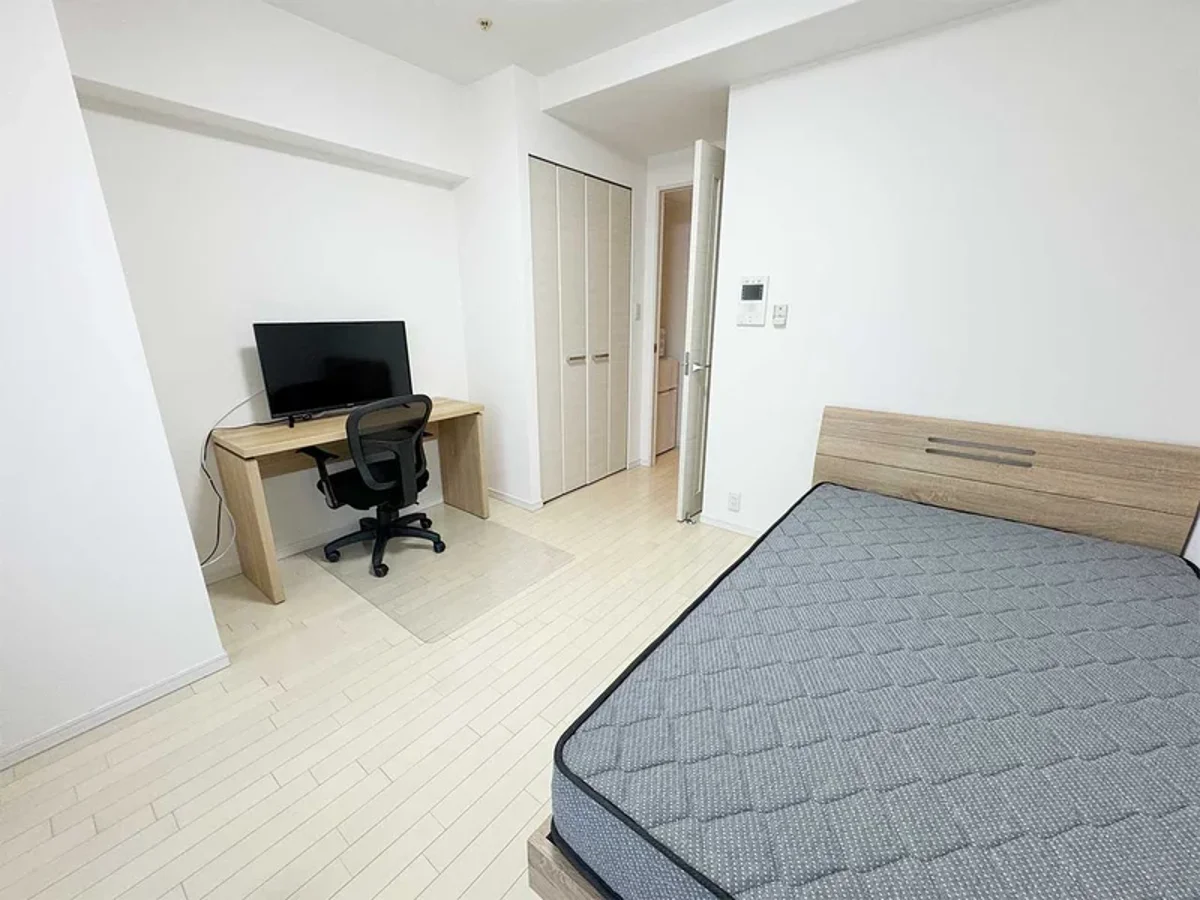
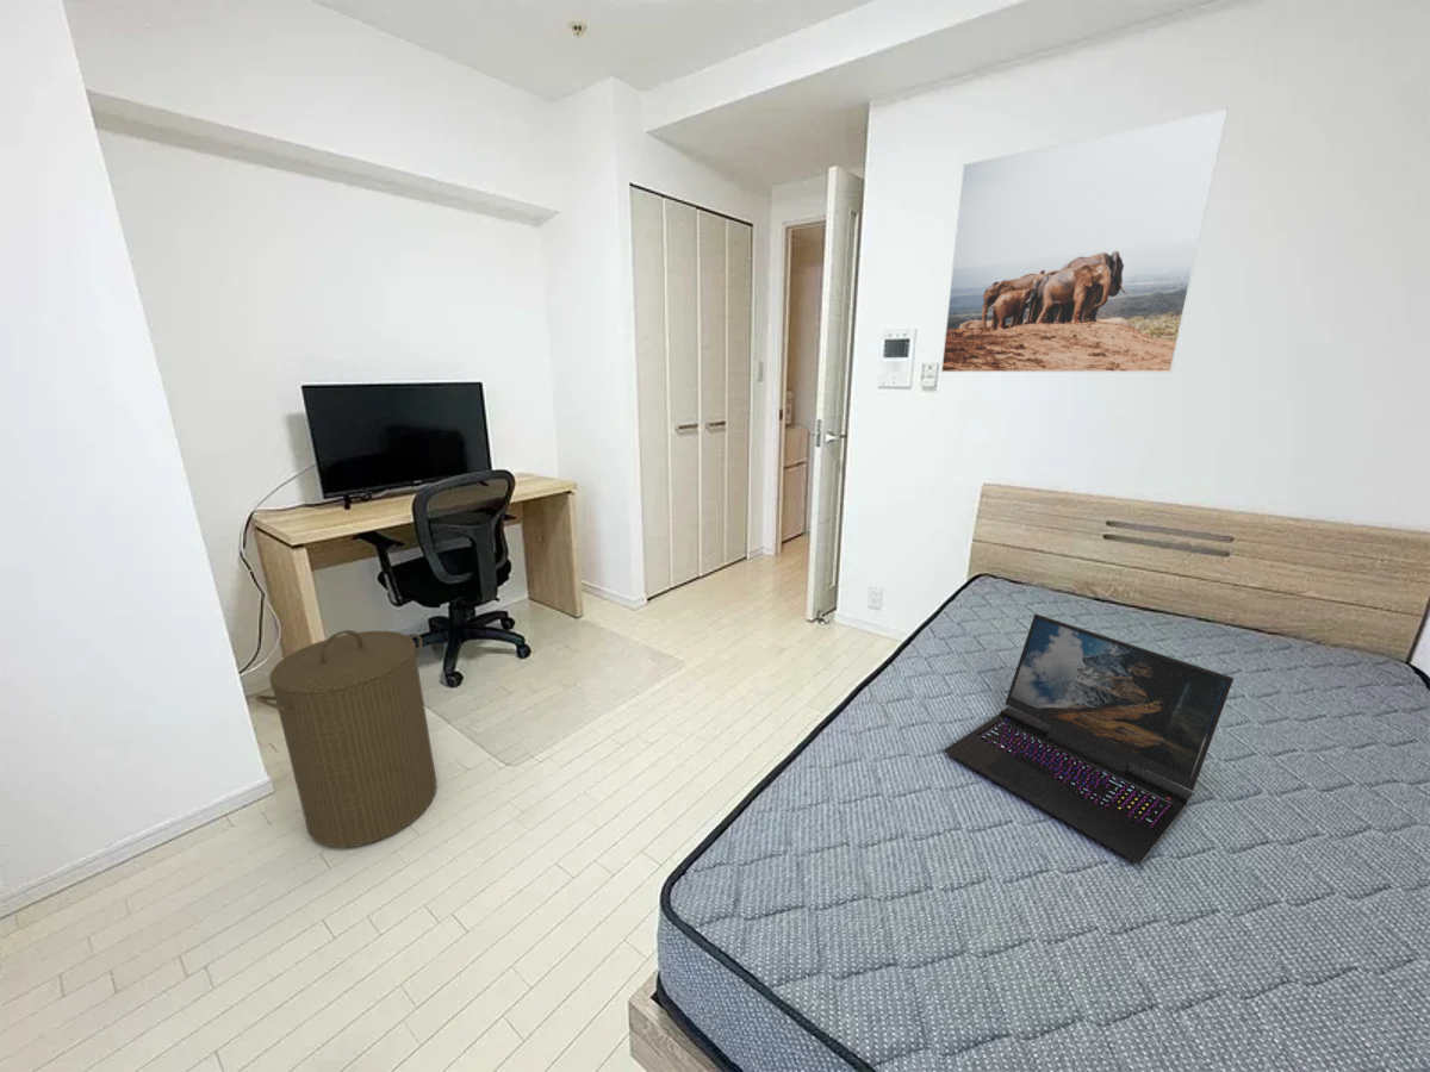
+ laptop (1077, 719)
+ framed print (1061, 262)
+ laundry hamper (359, 722)
